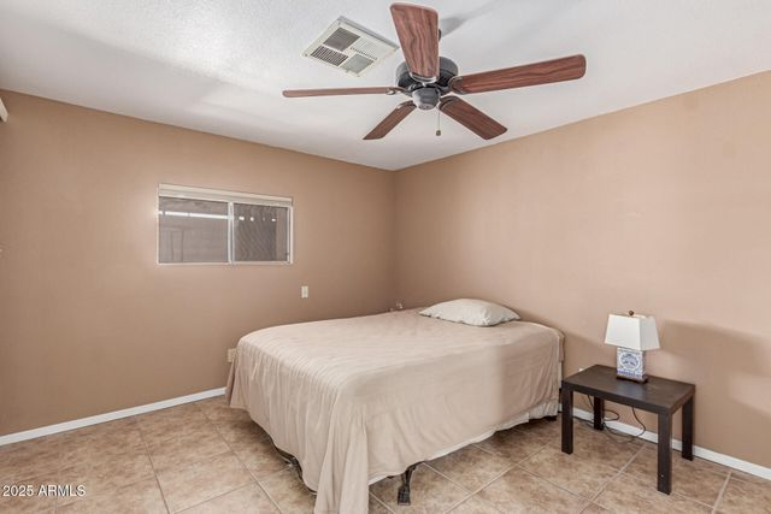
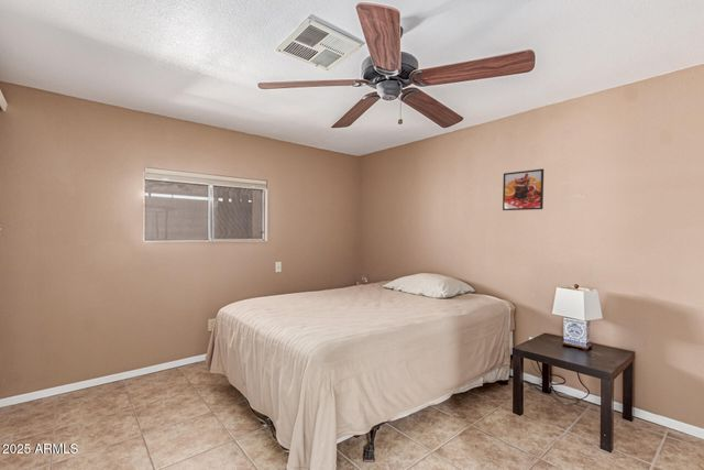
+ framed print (521, 190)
